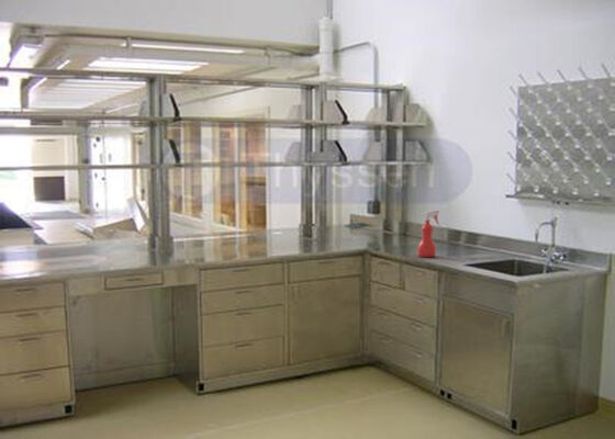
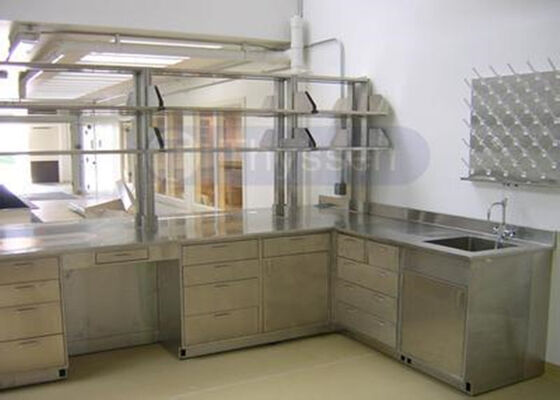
- spray bottle (429, 233)
